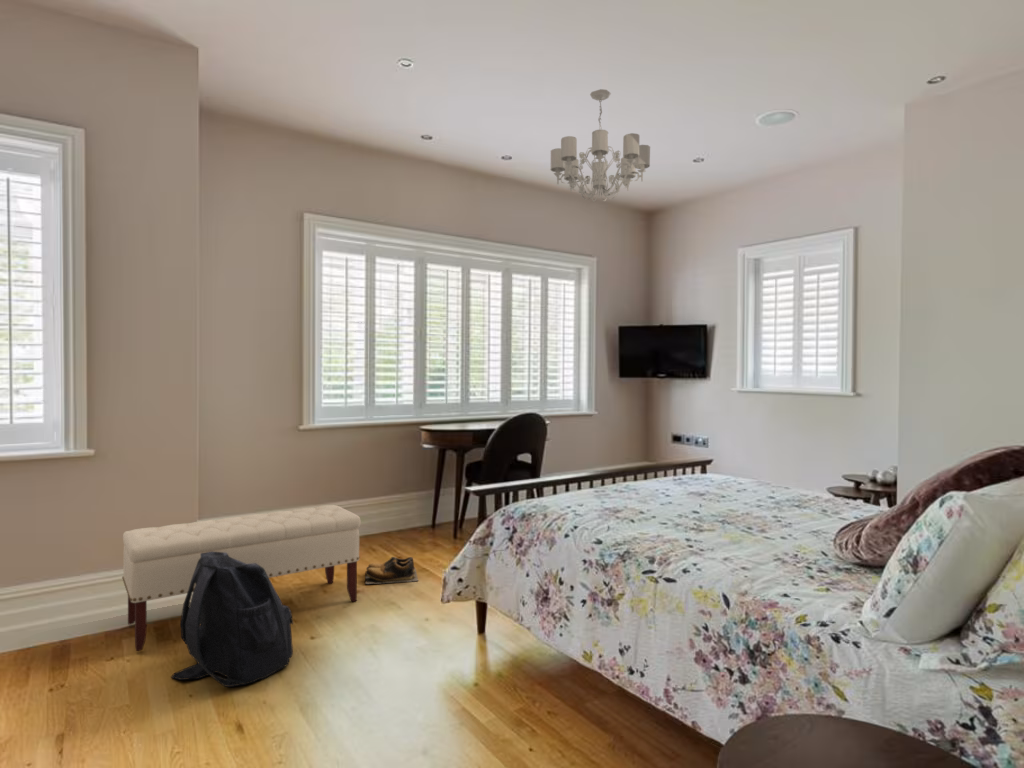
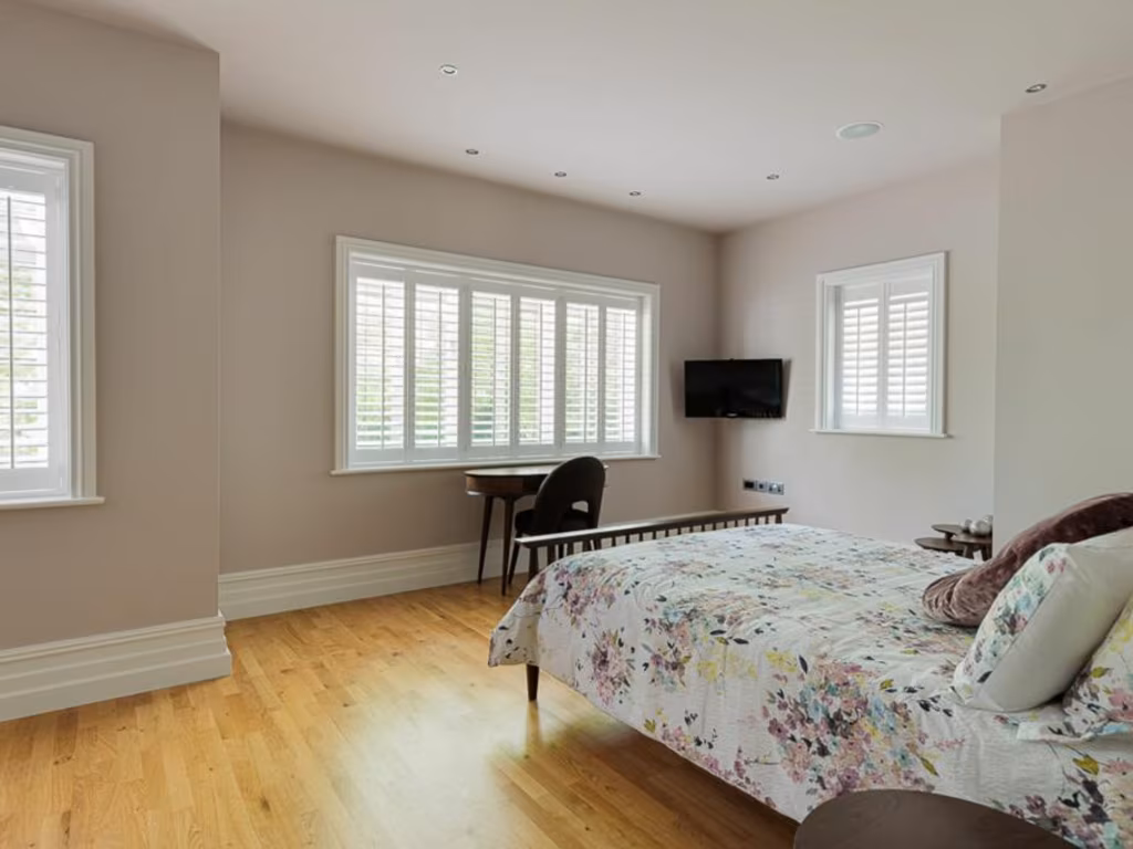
- shoes (391, 567)
- chandelier (599, 146)
- backpack (234, 608)
- bench (248, 563)
